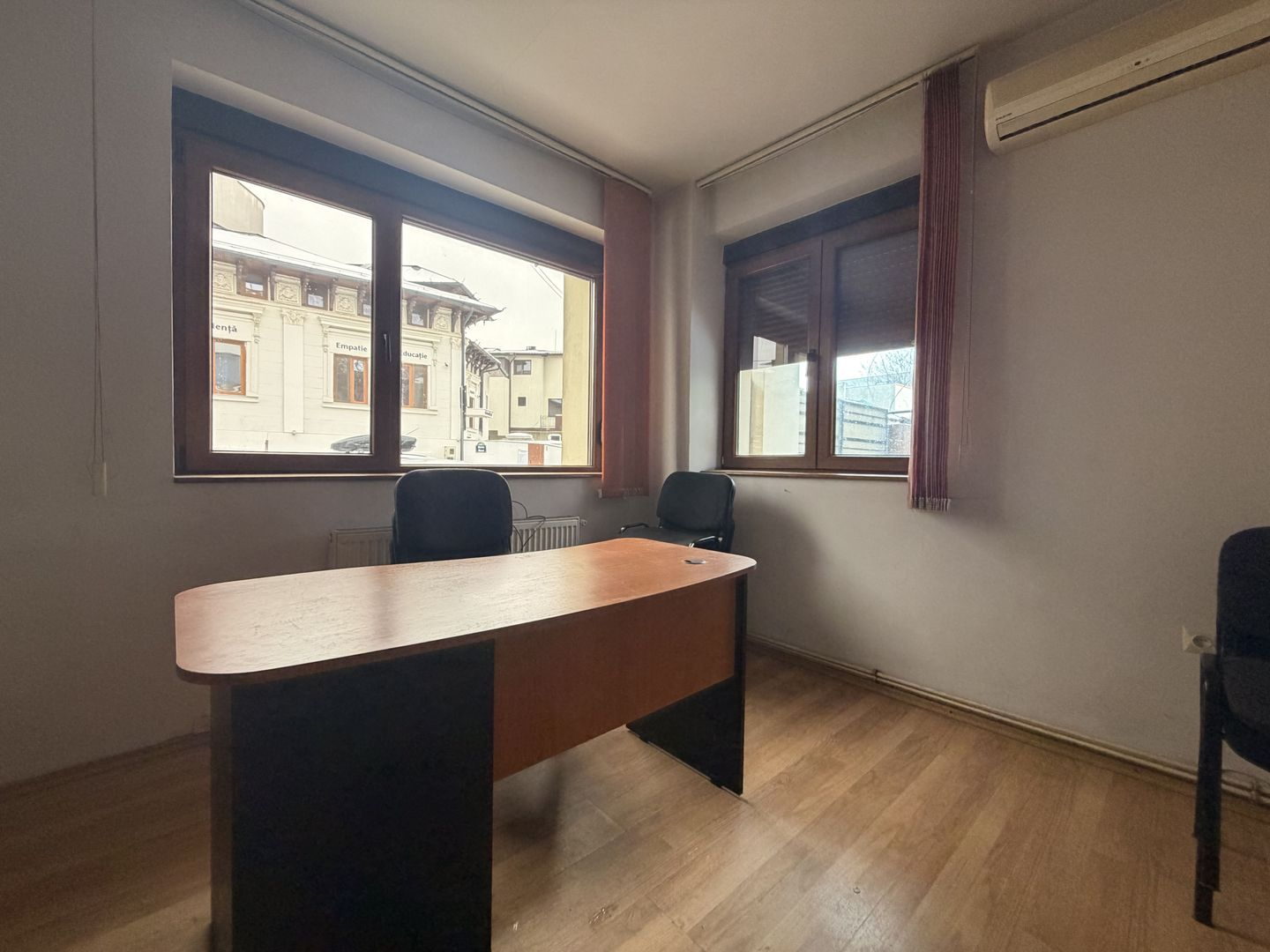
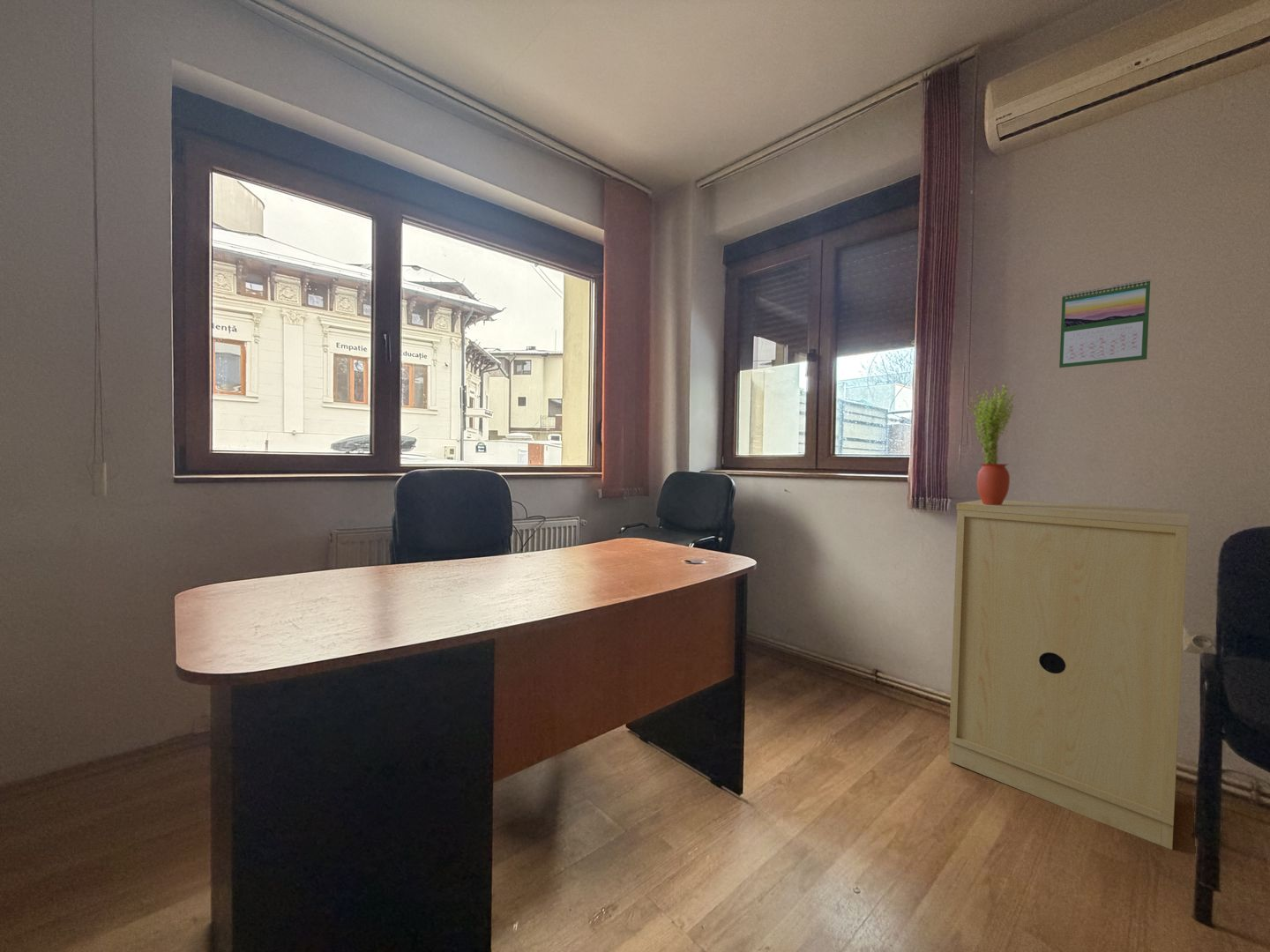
+ chest of drawers (1061, 642)
+ calendar (1102, 324)
+ potted plant (989, 443)
